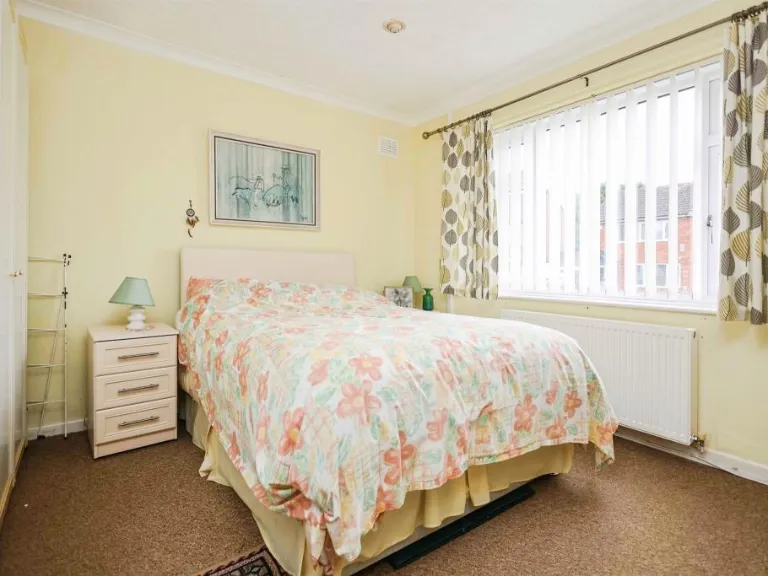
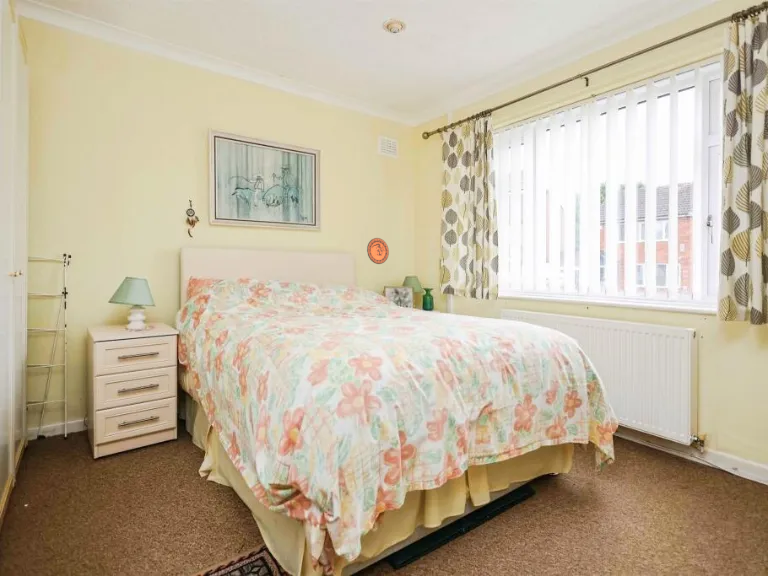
+ decorative plate (377, 251)
